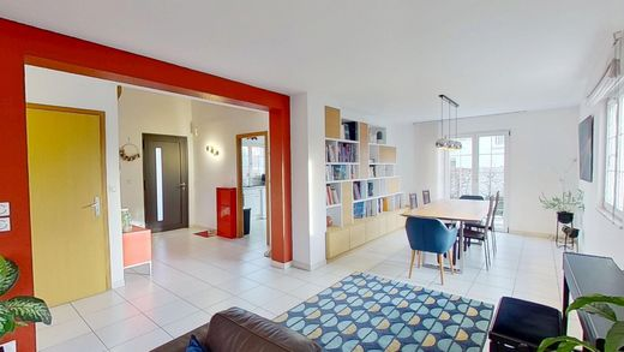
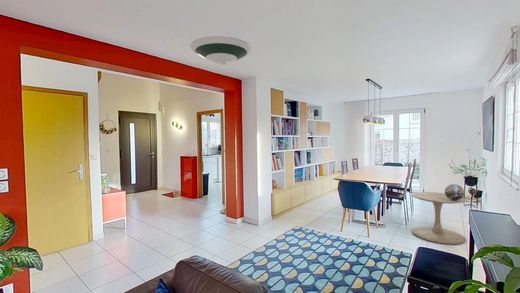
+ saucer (221, 55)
+ side table (437, 216)
+ decorative sphere (454, 191)
